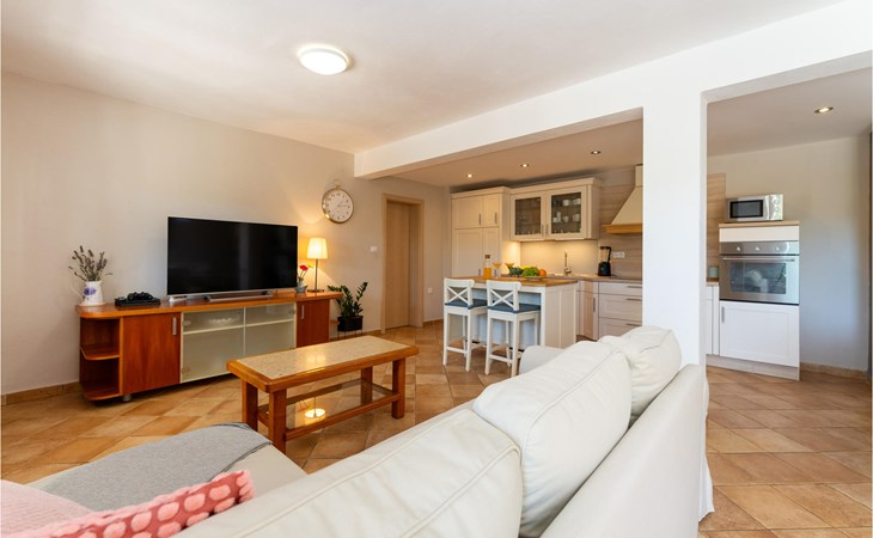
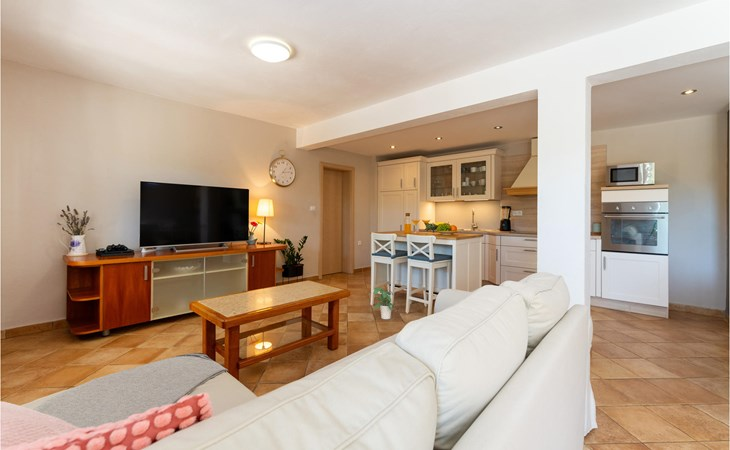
+ potted plant (383, 303)
